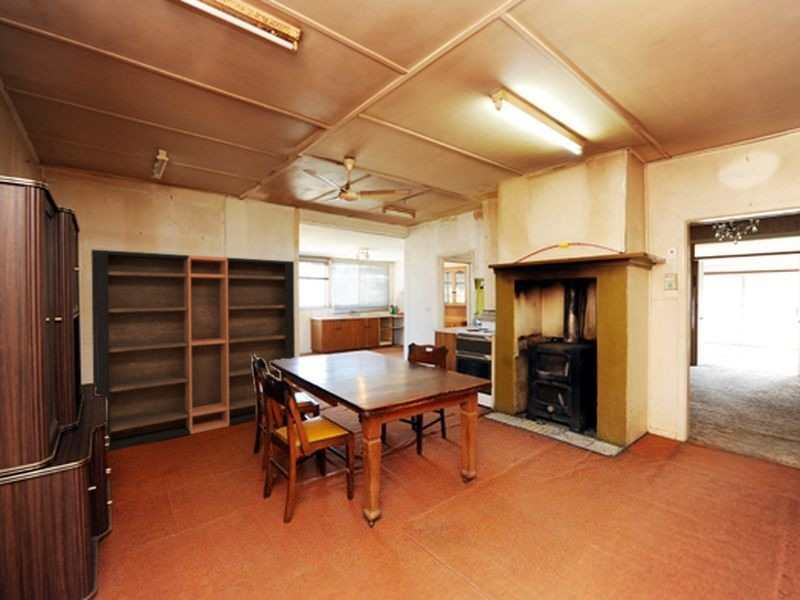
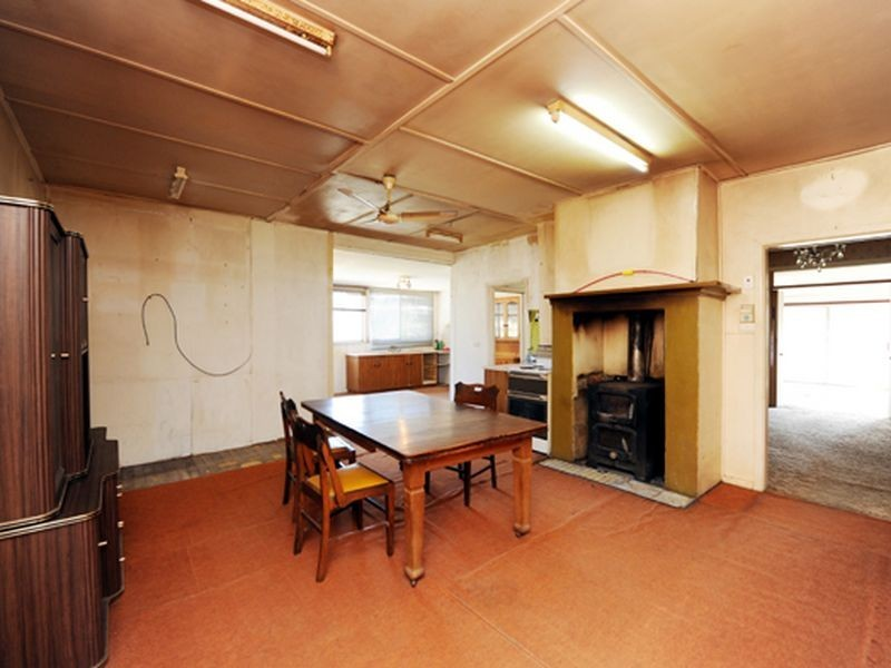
- bookshelf (206, 342)
